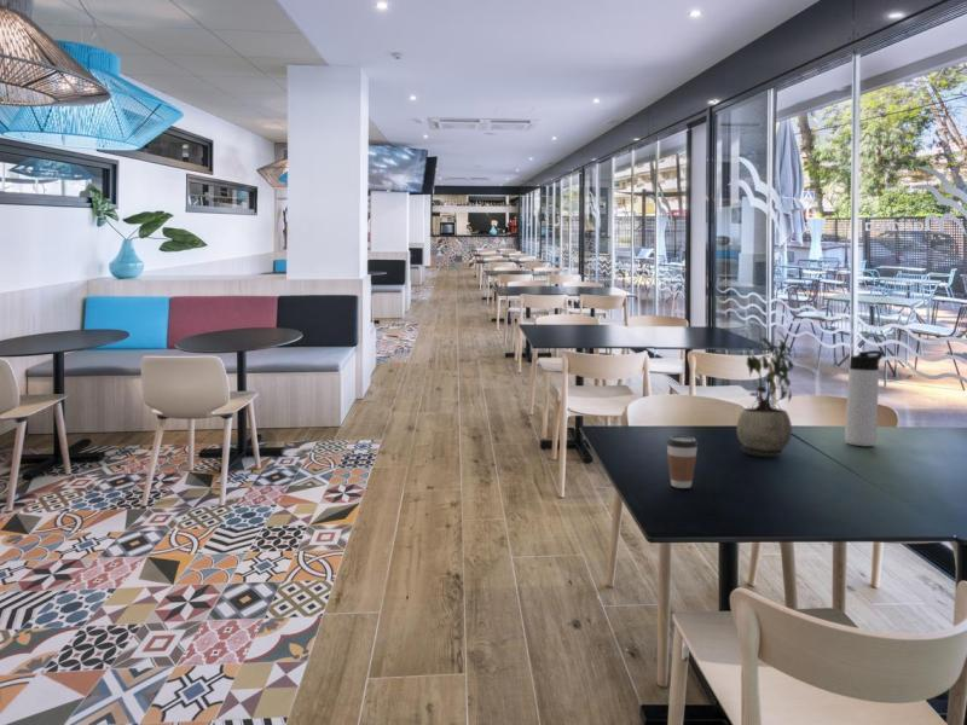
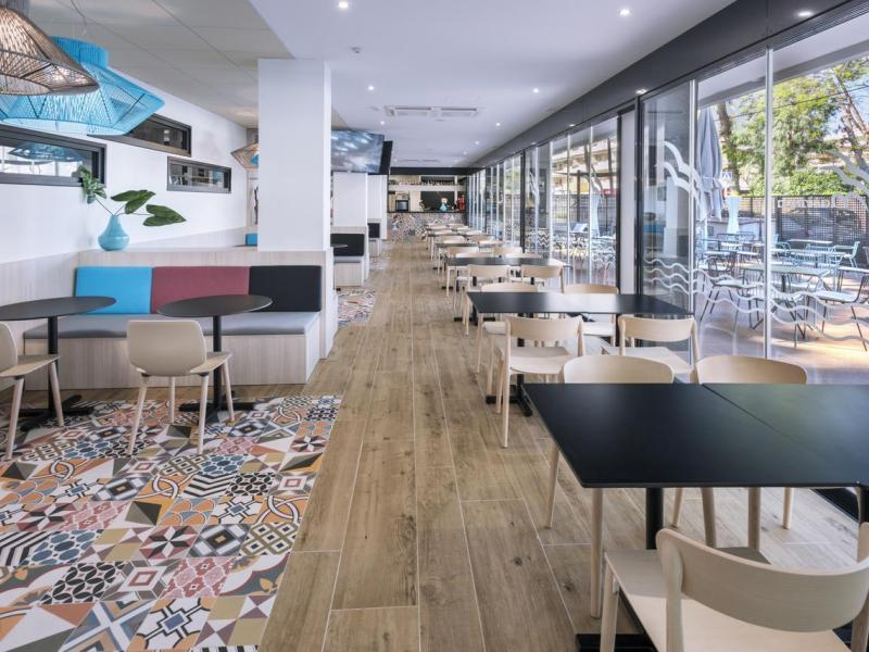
- coffee cup (682, 462)
- potted plant (769, 392)
- thermos bottle (865, 396)
